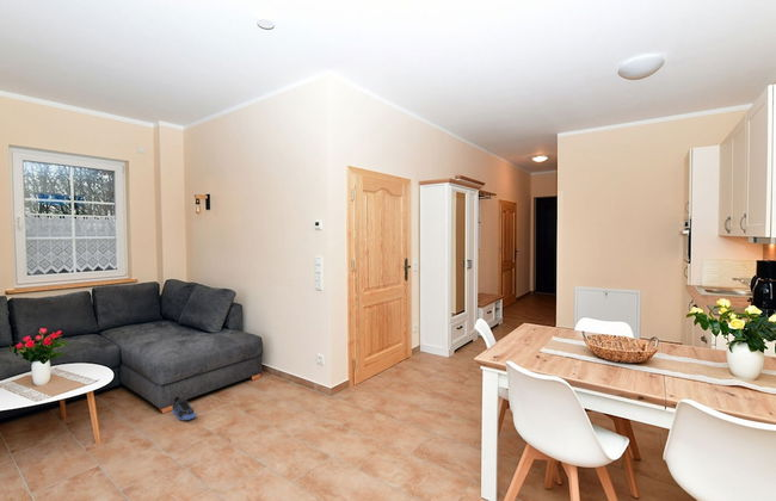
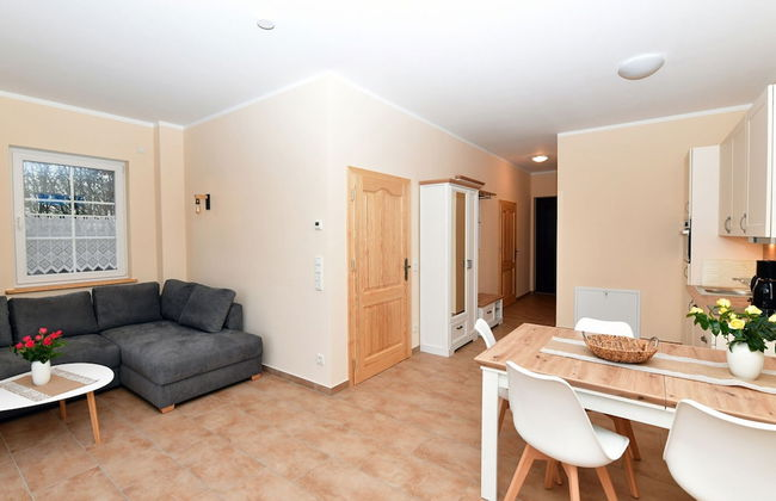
- sneaker (183, 407)
